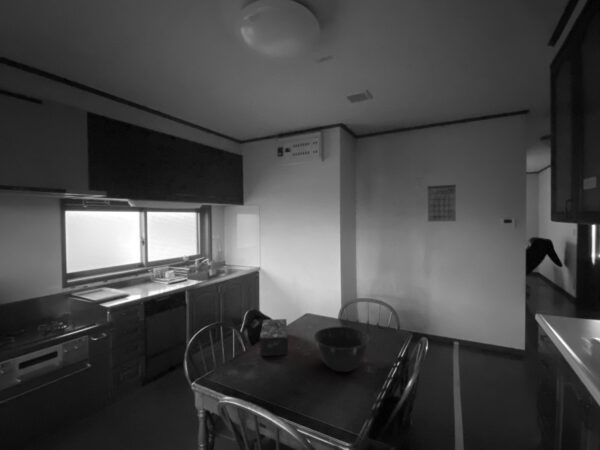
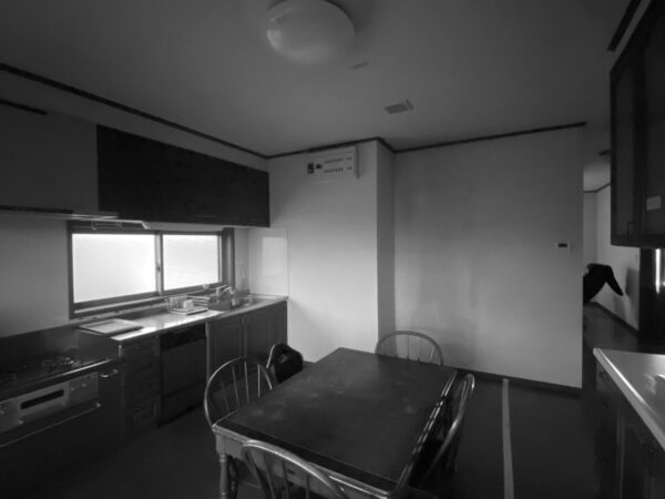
- mixing bowl (341, 350)
- tissue box (274, 335)
- calendar (441, 199)
